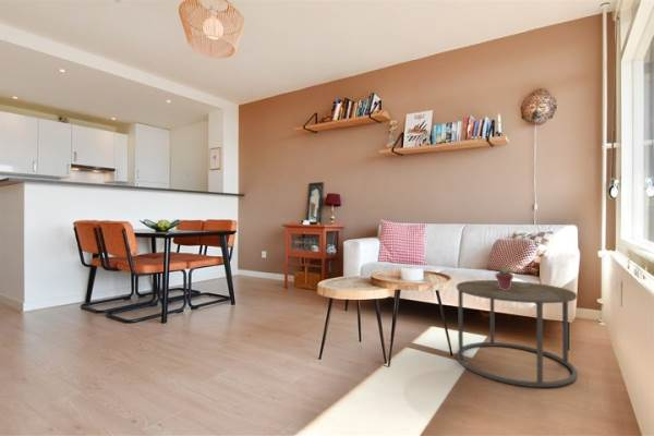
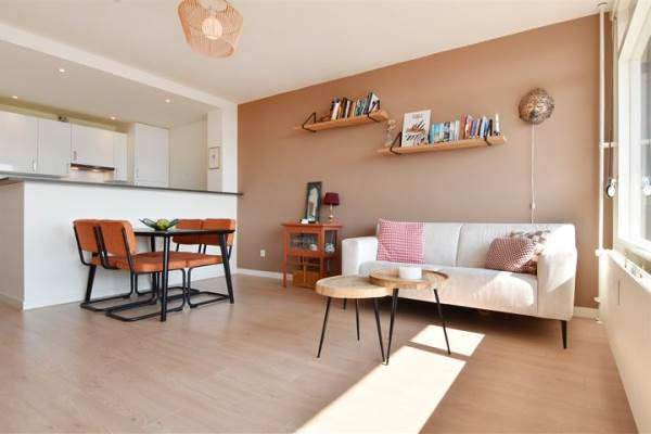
- potted succulent (504, 277)
- side table (512, 343)
